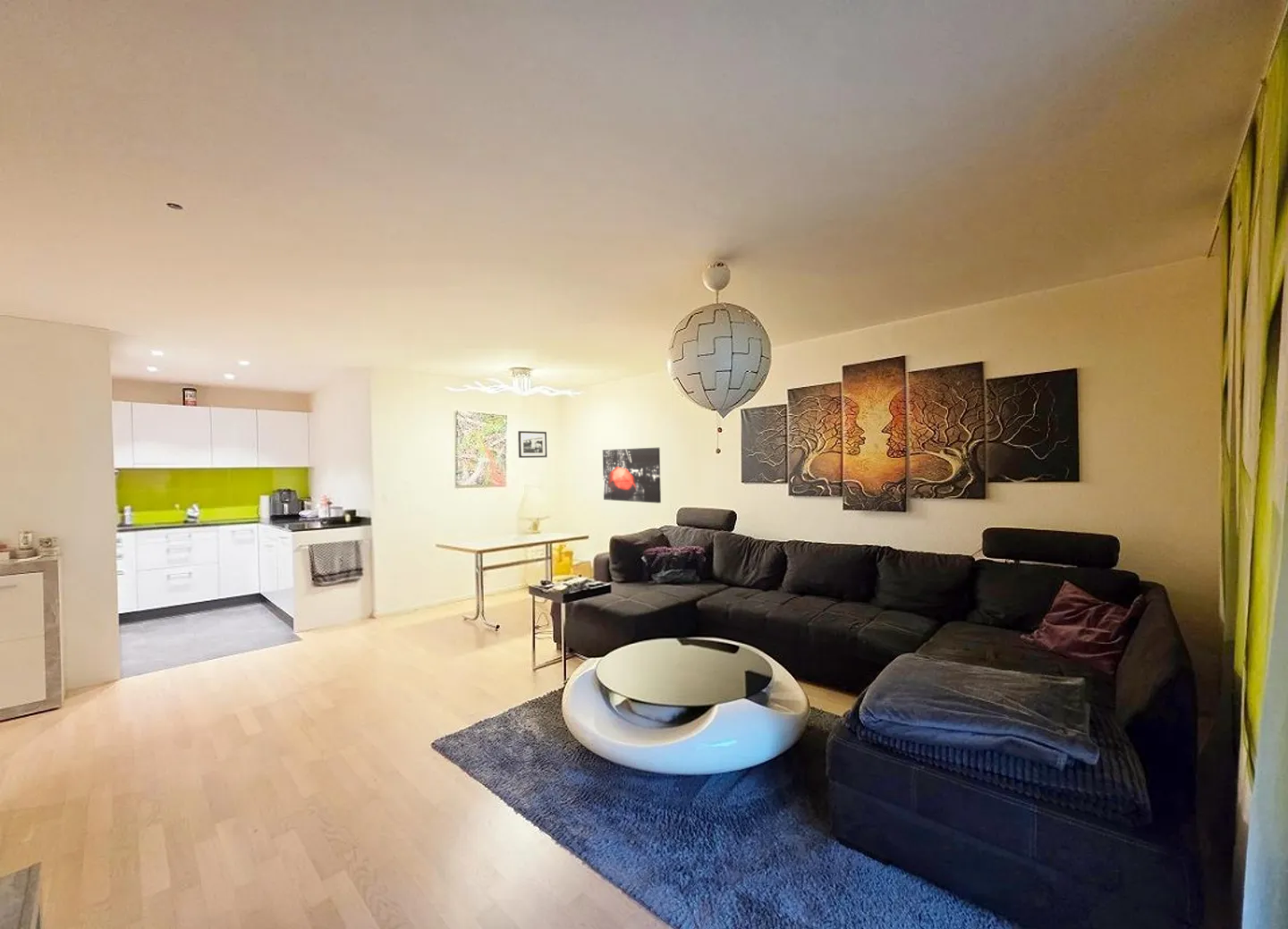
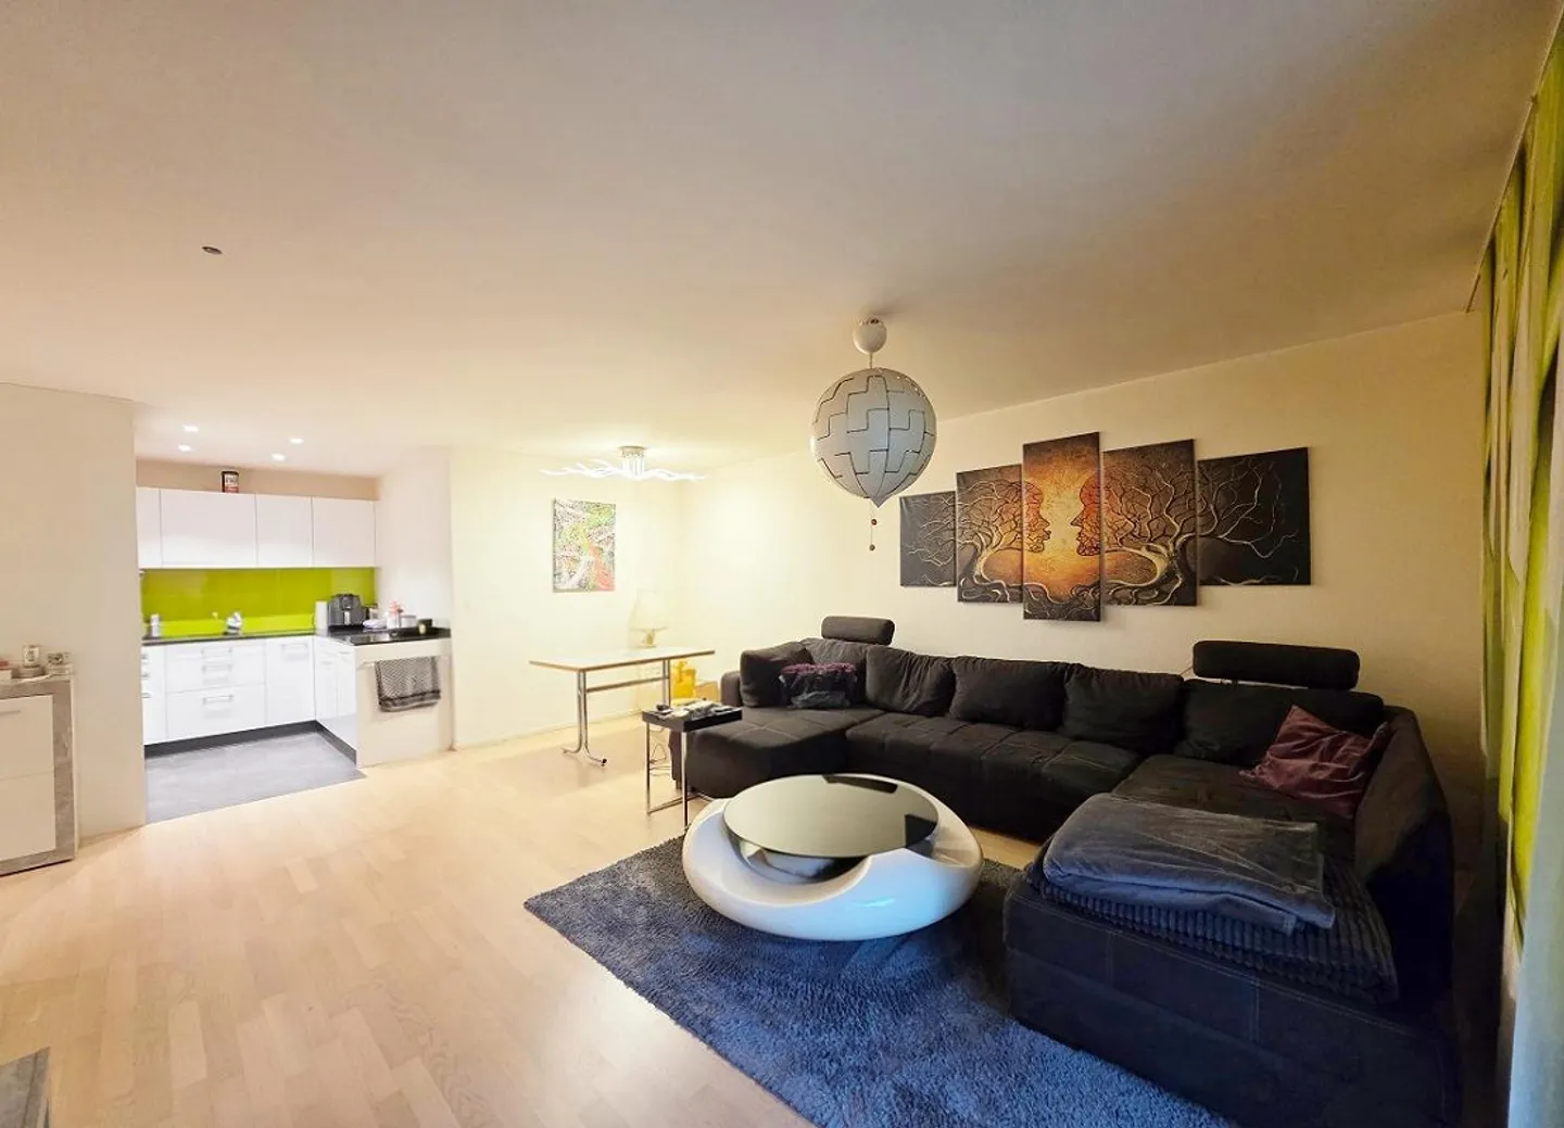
- wall art (630, 475)
- picture frame (532, 444)
